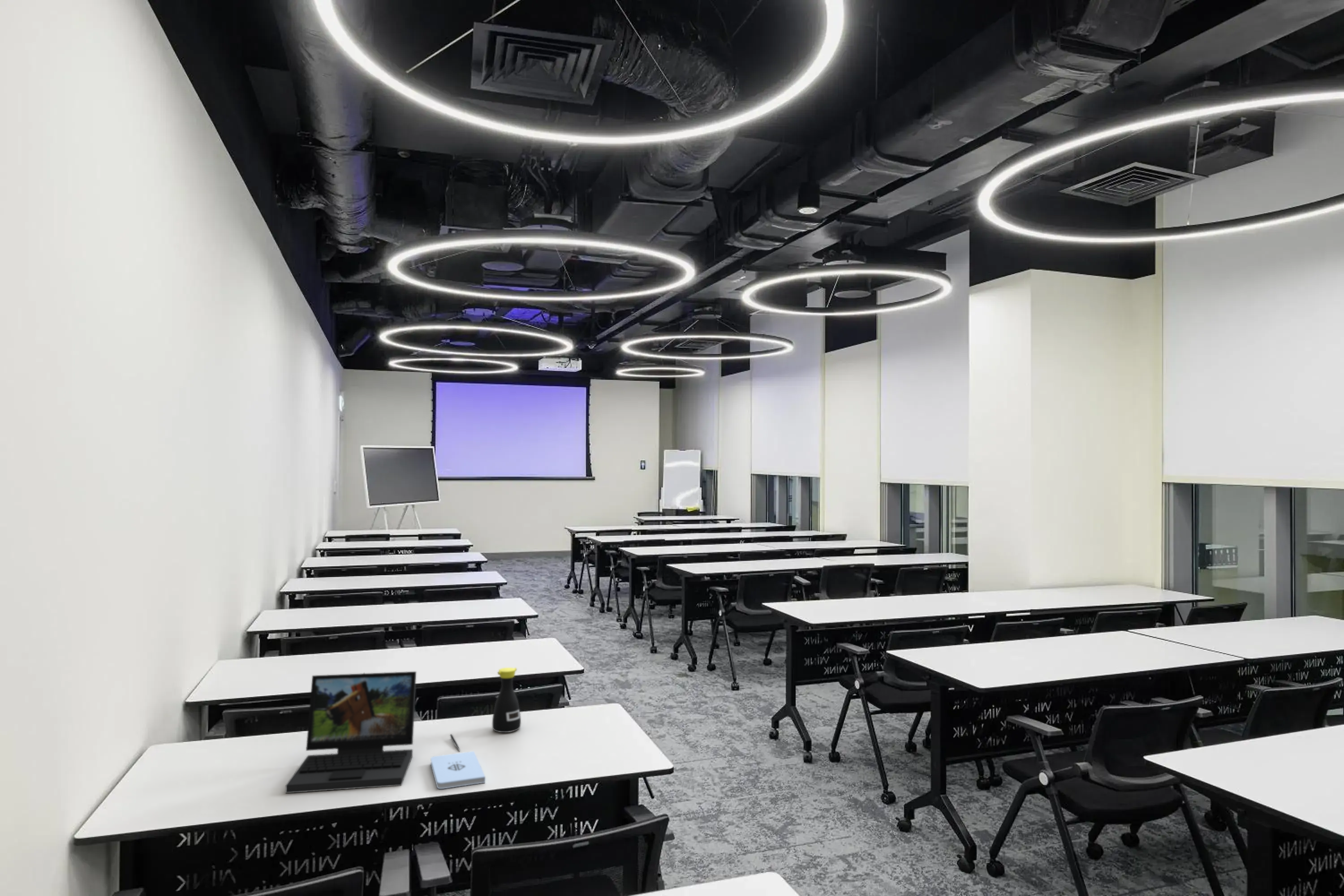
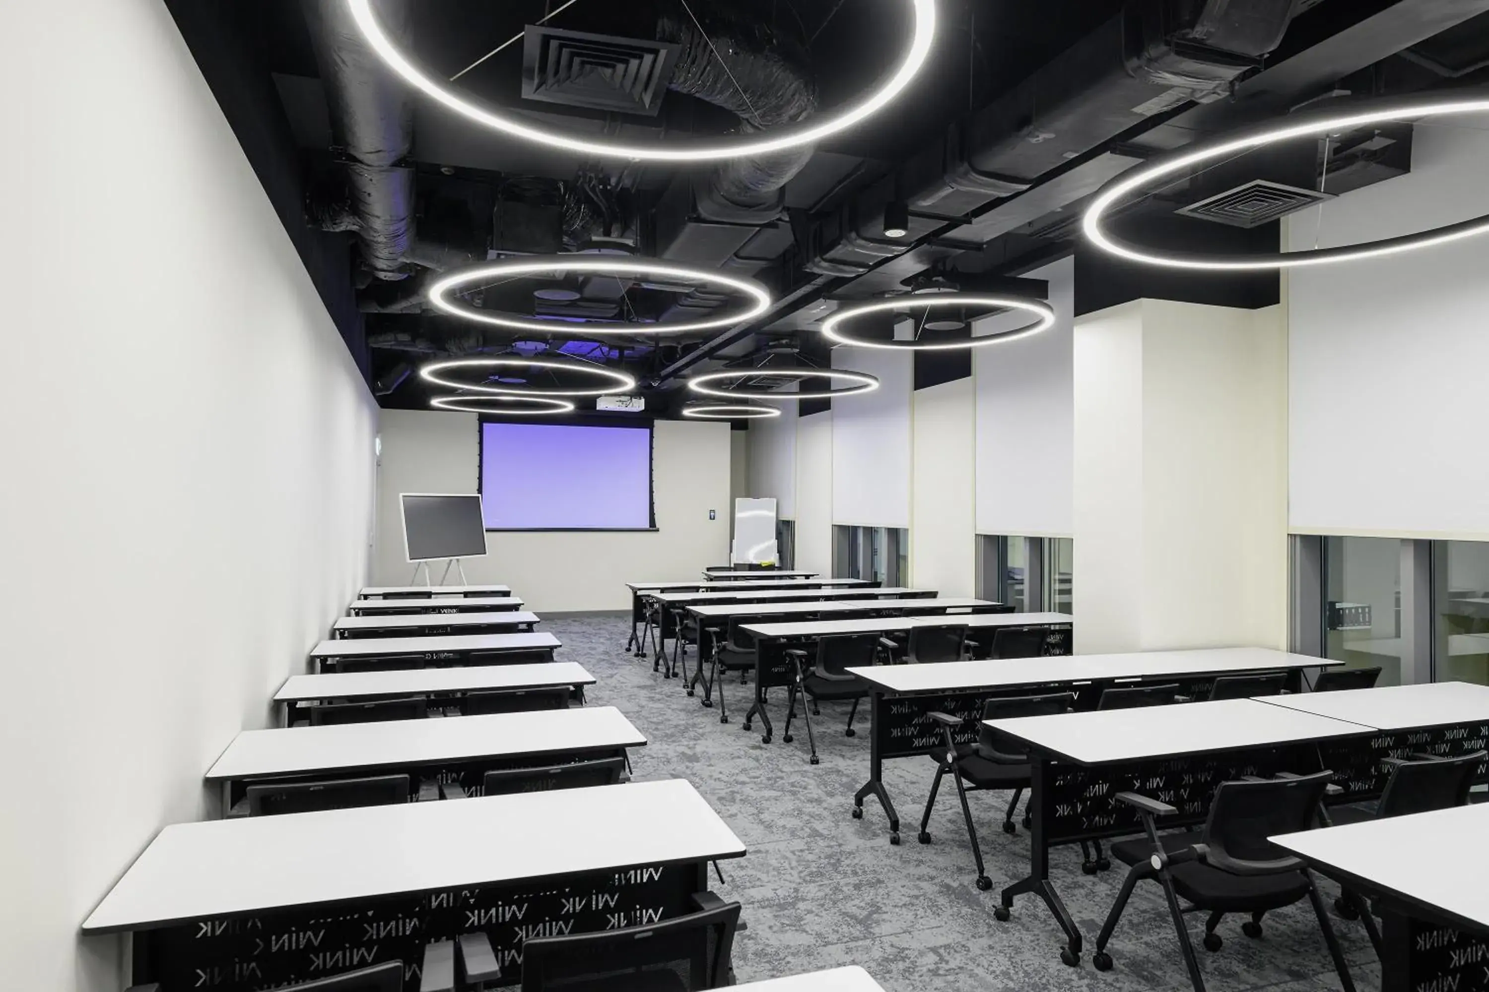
- notepad (457, 769)
- laptop (356, 726)
- bottle (507, 699)
- pen (455, 742)
